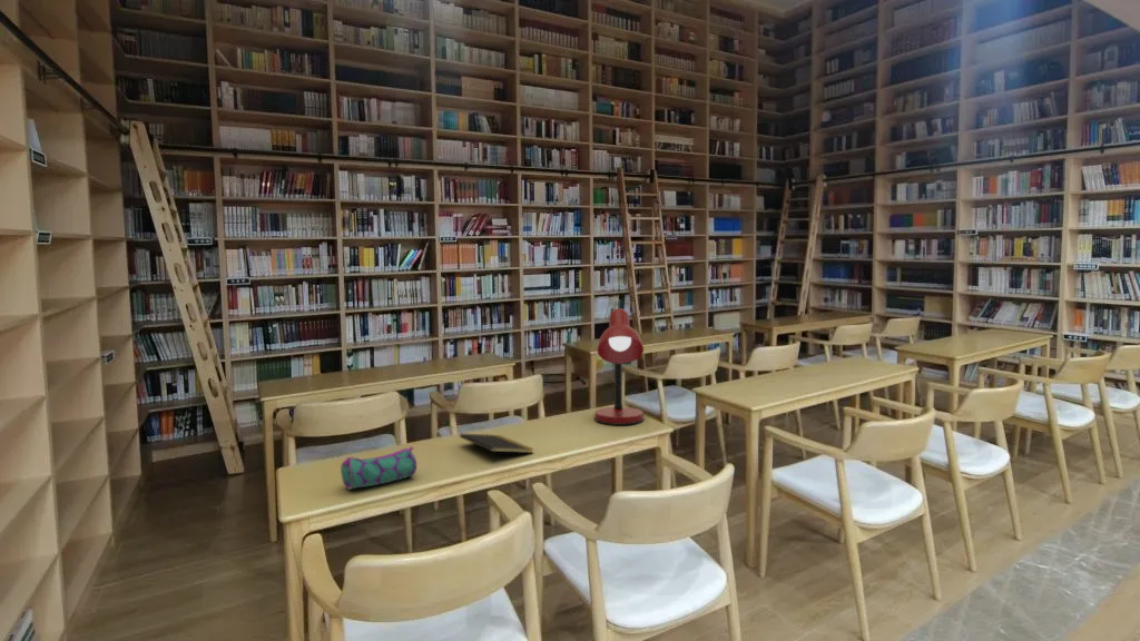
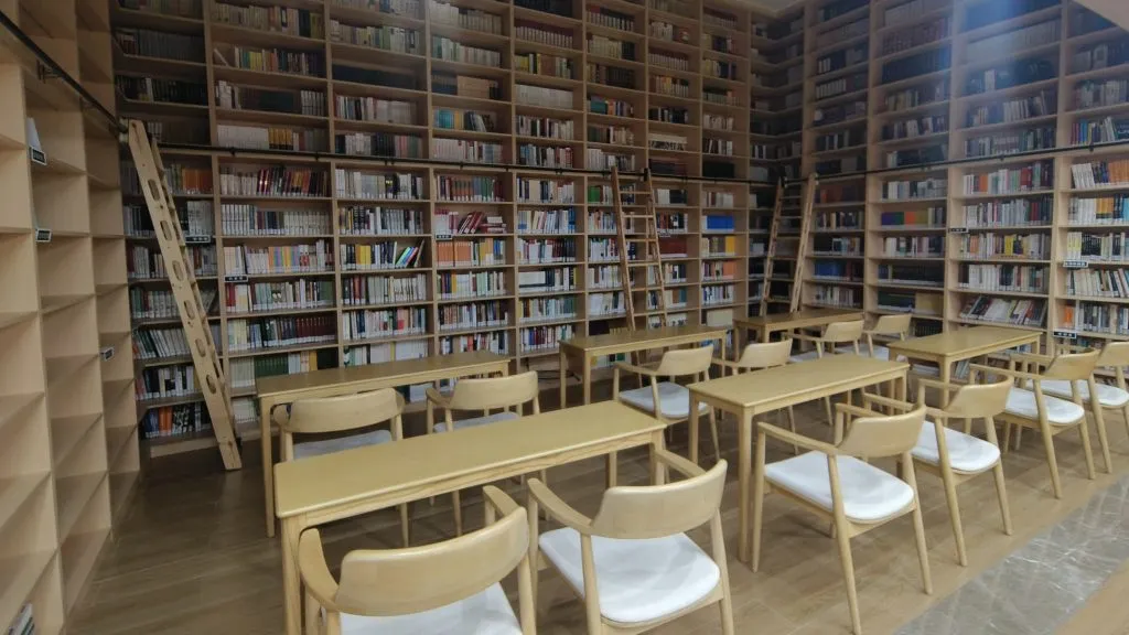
- notepad (495, 443)
- pencil case (380, 467)
- desk lamp (619, 365)
